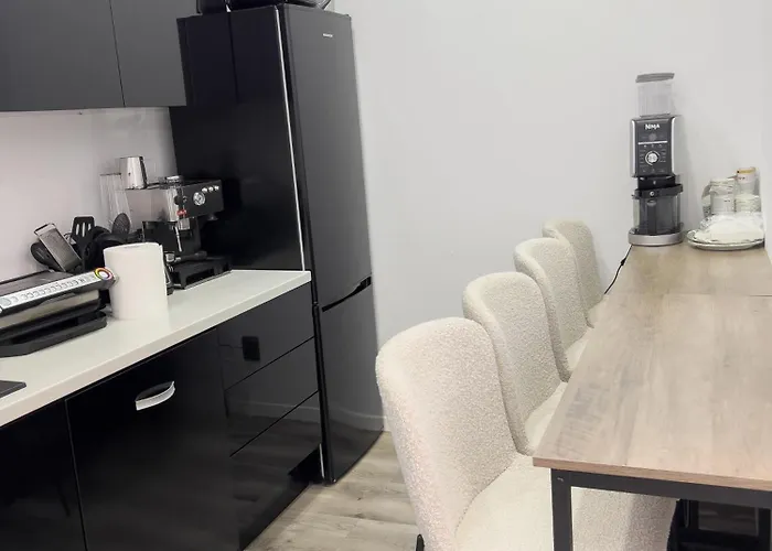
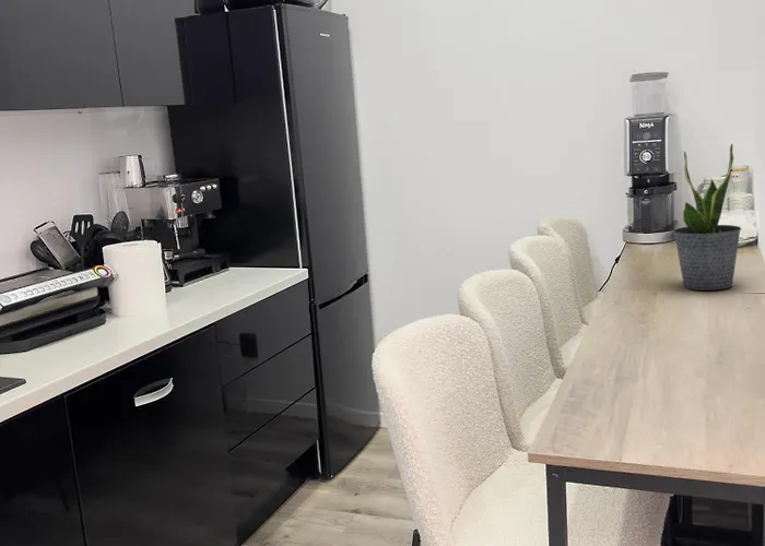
+ potted plant (706, 216)
